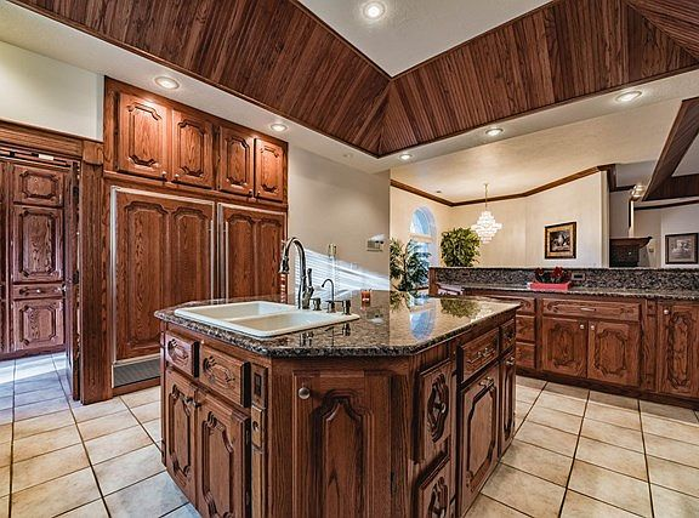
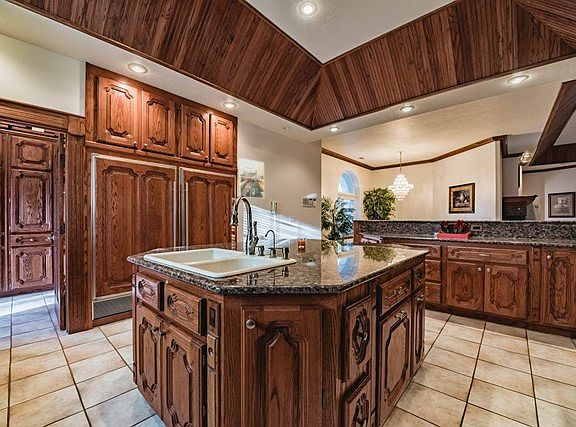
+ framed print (251, 179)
